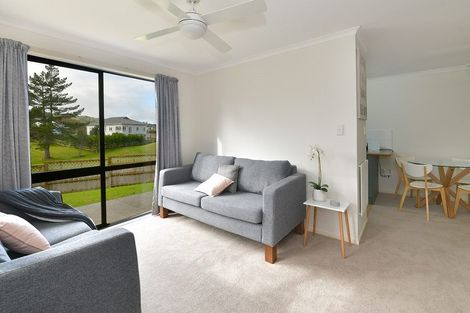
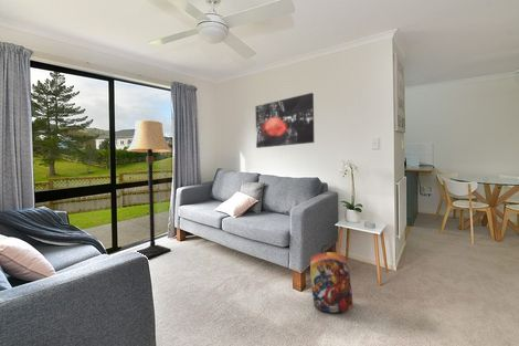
+ lamp (150, 187)
+ backpack (330, 277)
+ wall art (282, 123)
